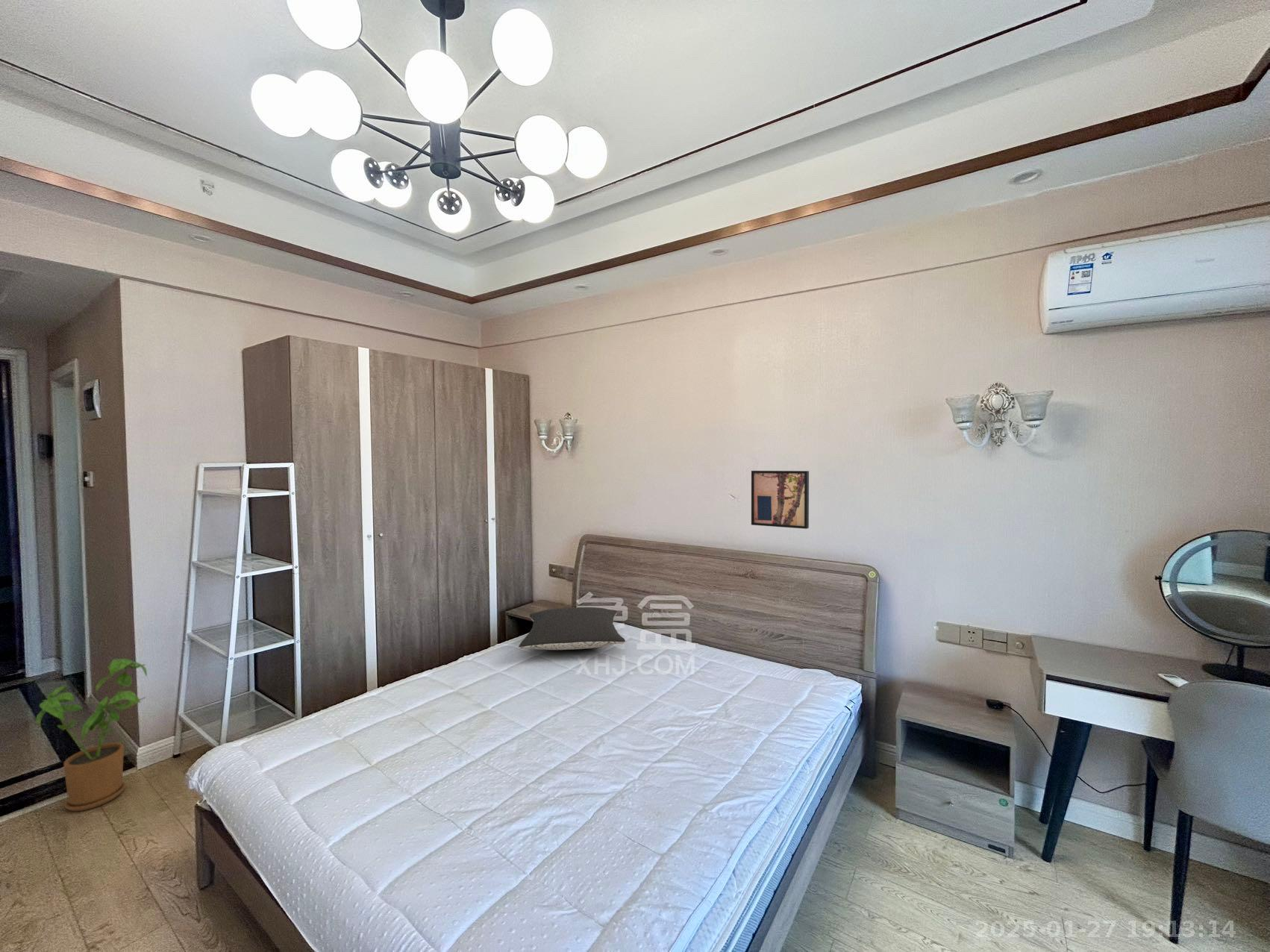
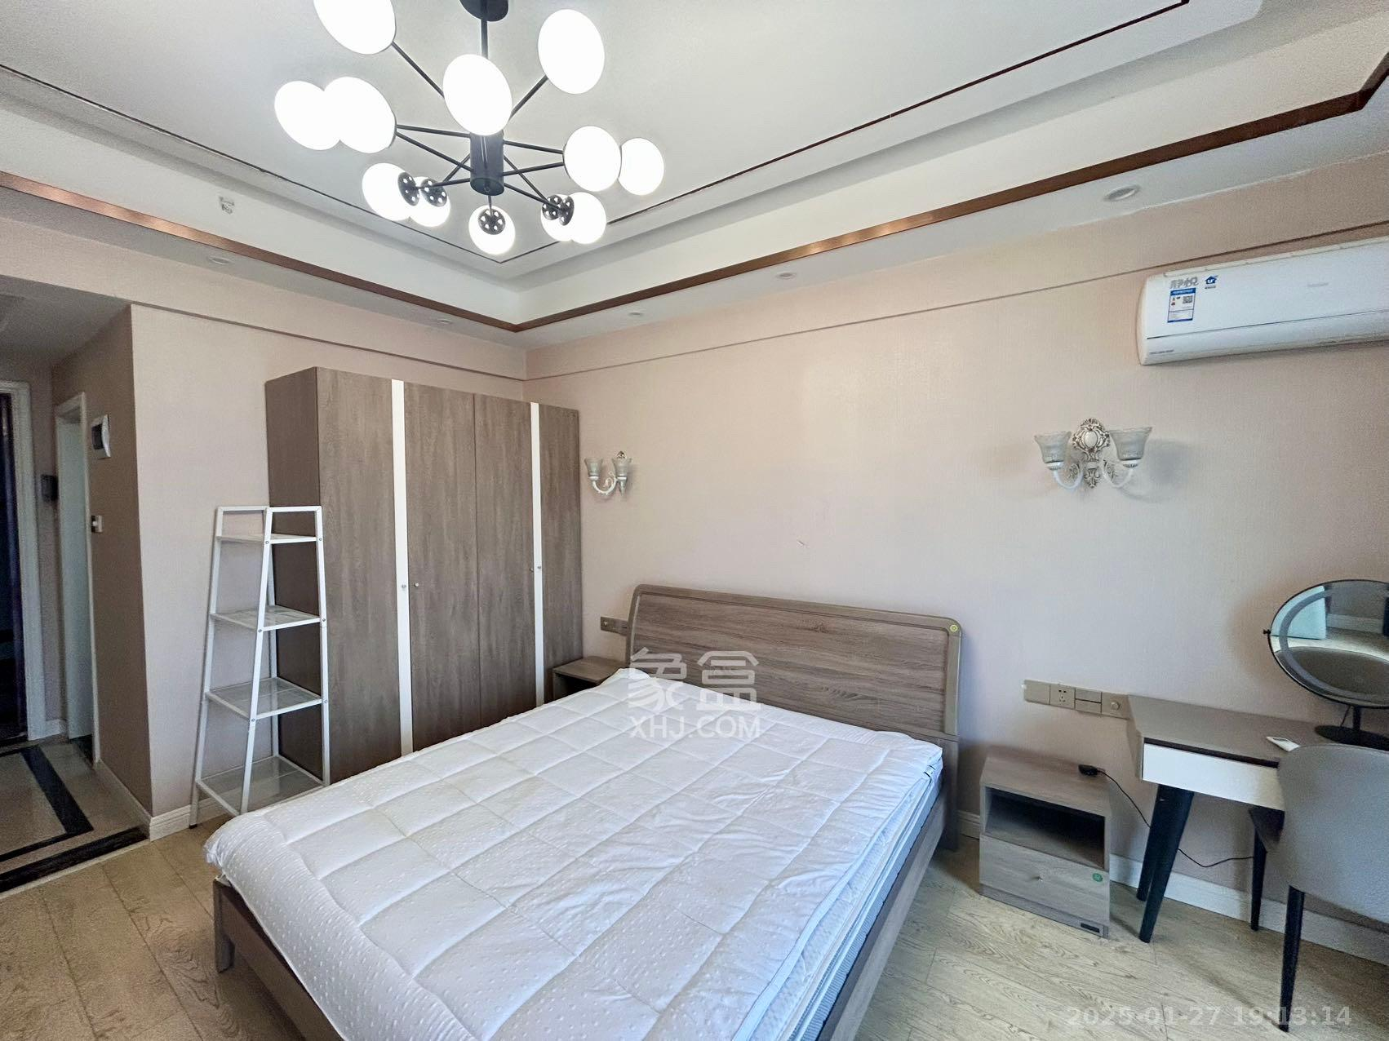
- wall art (779, 498)
- pillow (573, 627)
- house plant (101, 731)
